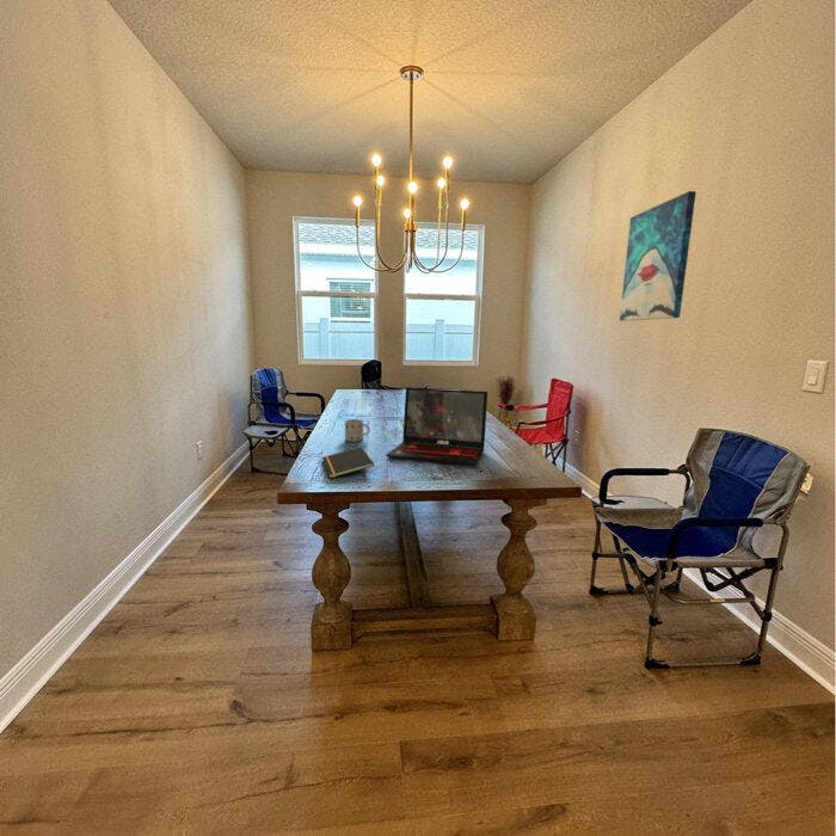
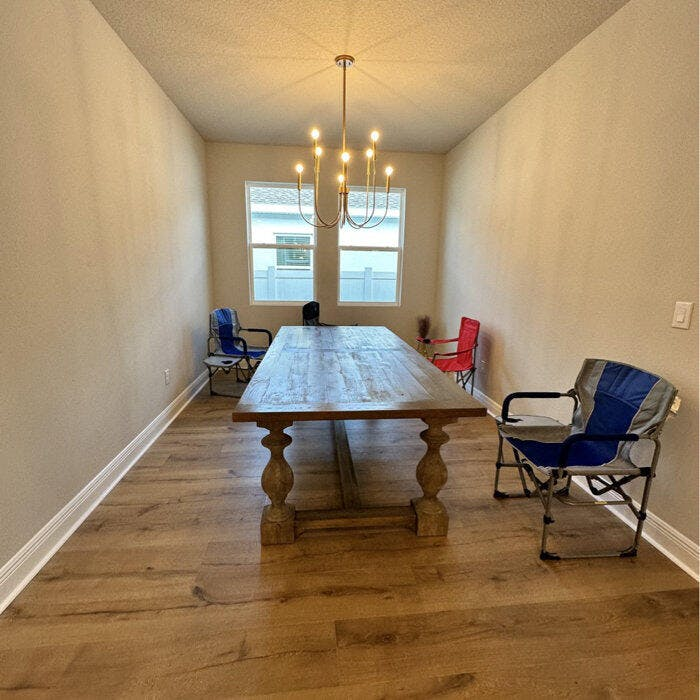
- notepad (346, 461)
- laptop (438, 423)
- mug (357, 430)
- wall art (652, 264)
